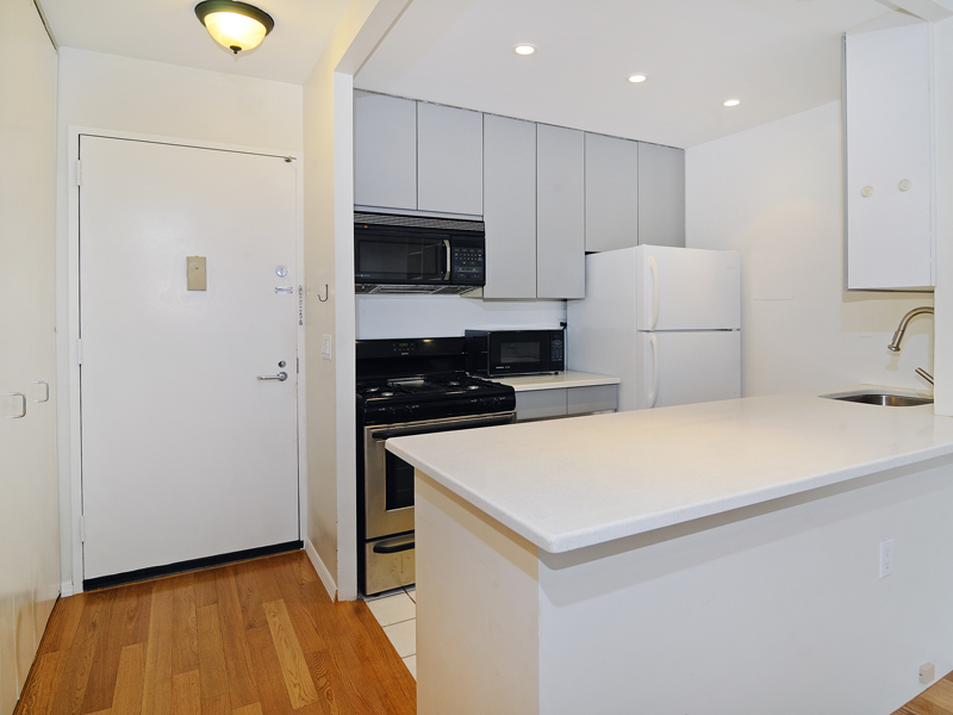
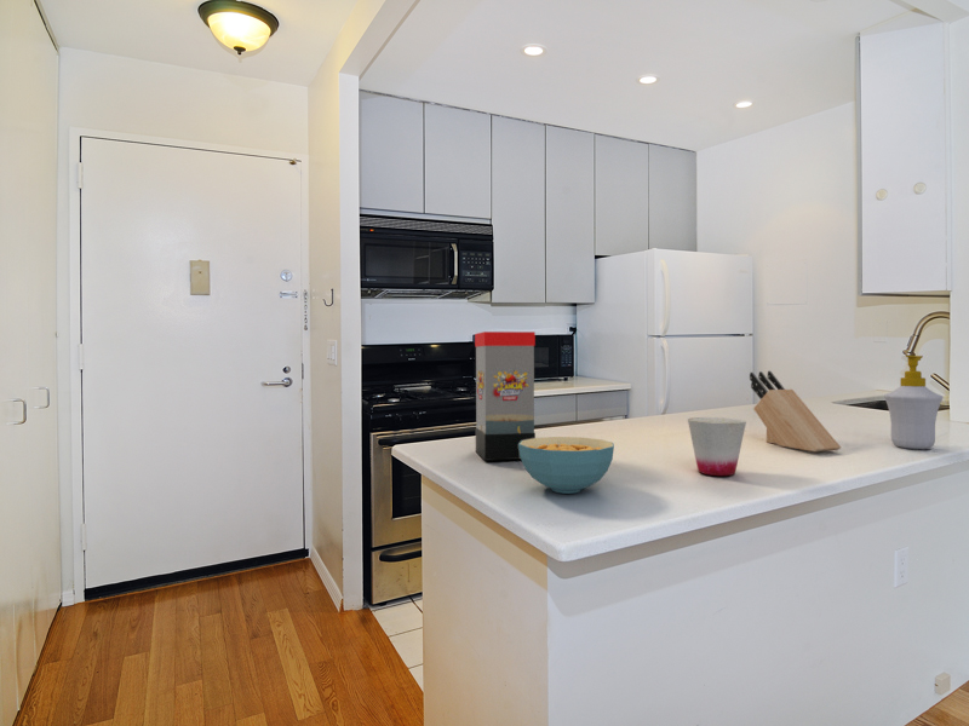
+ soap bottle (912, 401)
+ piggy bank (504, 393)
+ cereal bowl (566, 466)
+ knife block (789, 408)
+ cup (716, 446)
